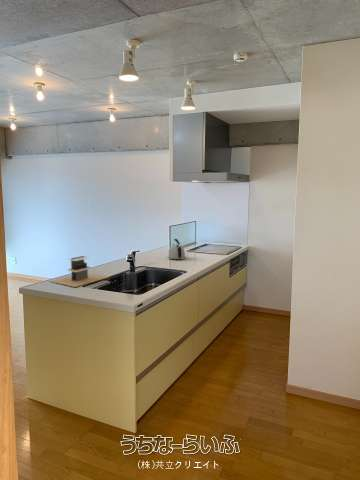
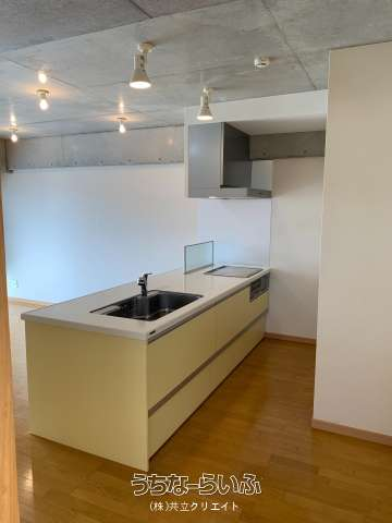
- kiosk (80, 268)
- kettle (176, 248)
